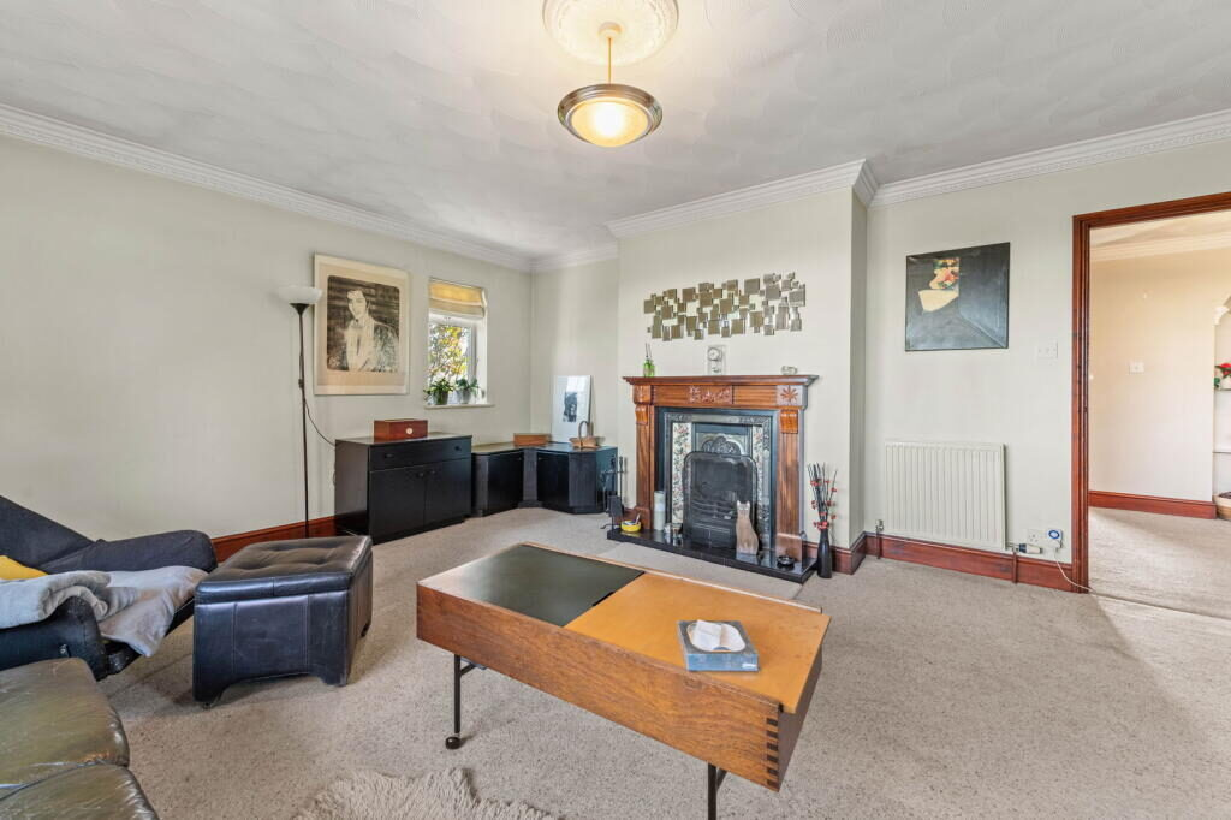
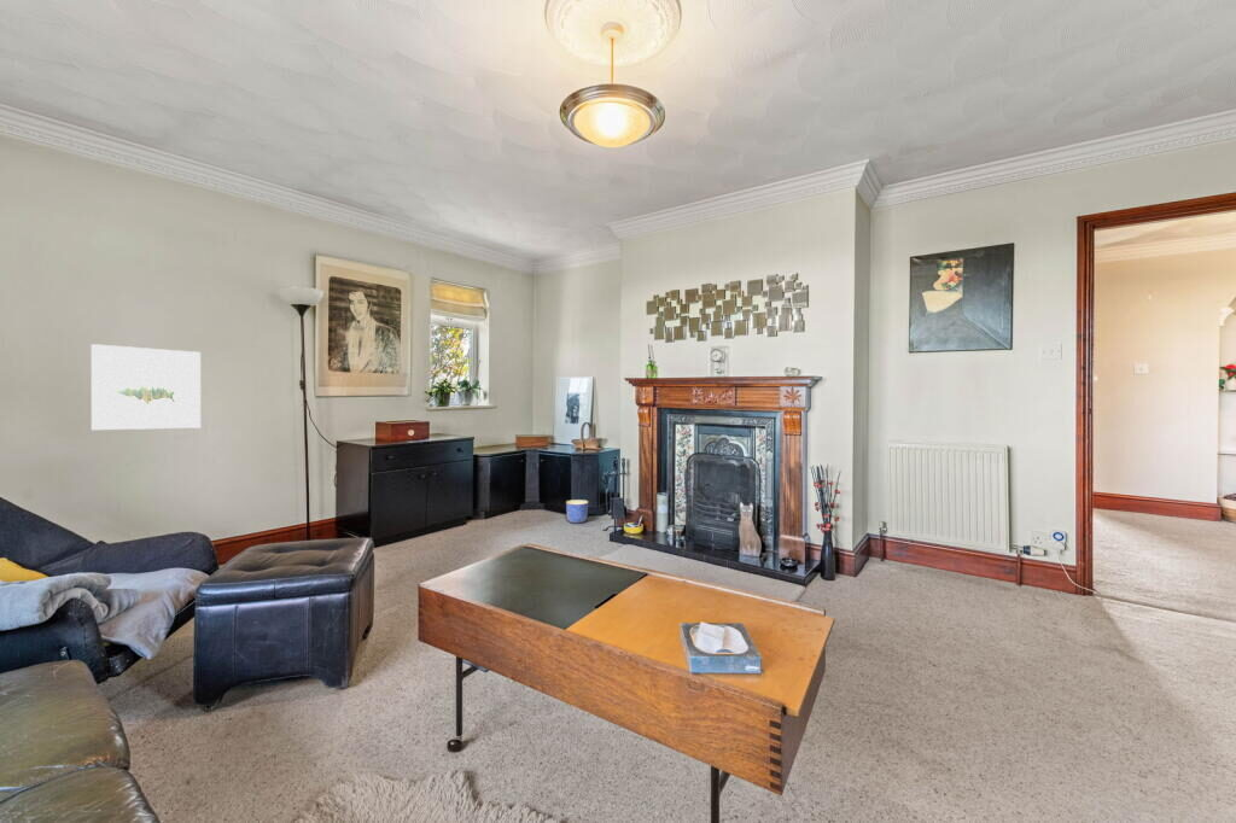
+ wall art (148, 389)
+ planter (577, 512)
